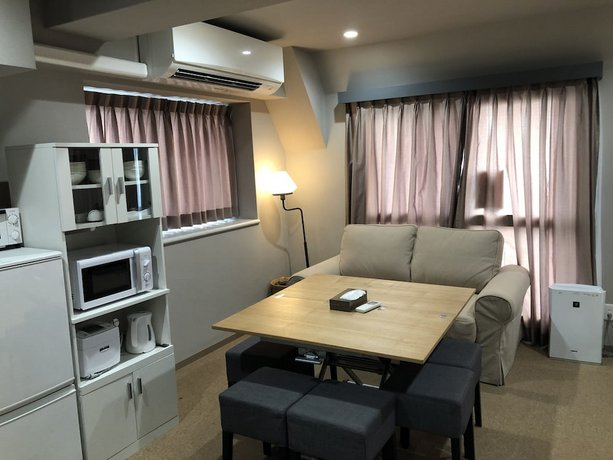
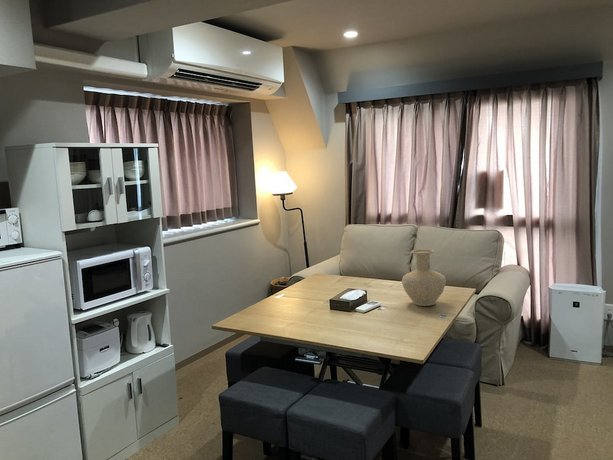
+ vase (423, 277)
